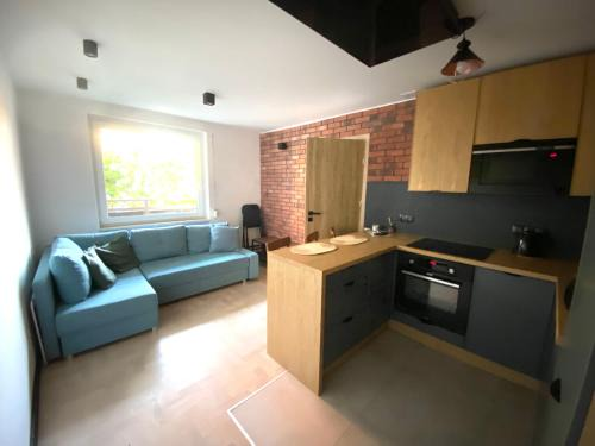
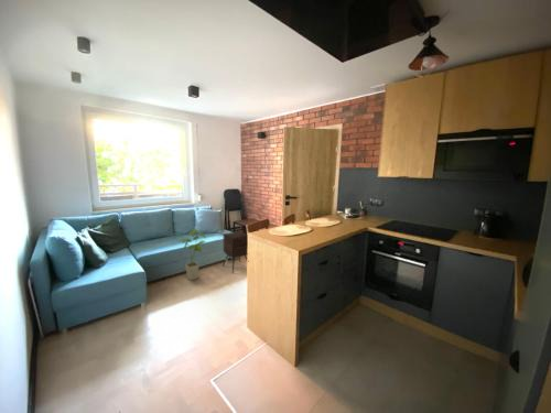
+ house plant (194, 253)
+ side table (236, 250)
